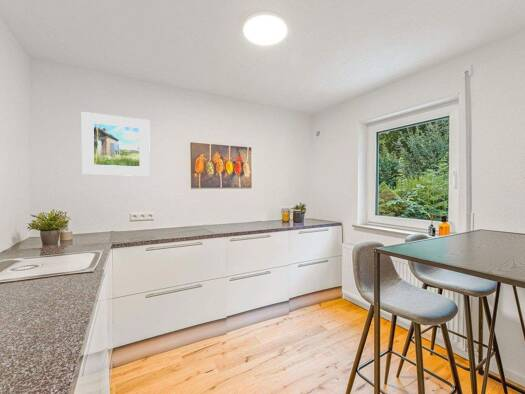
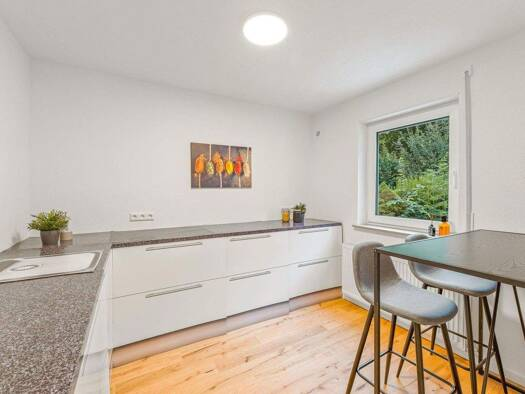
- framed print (117, 145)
